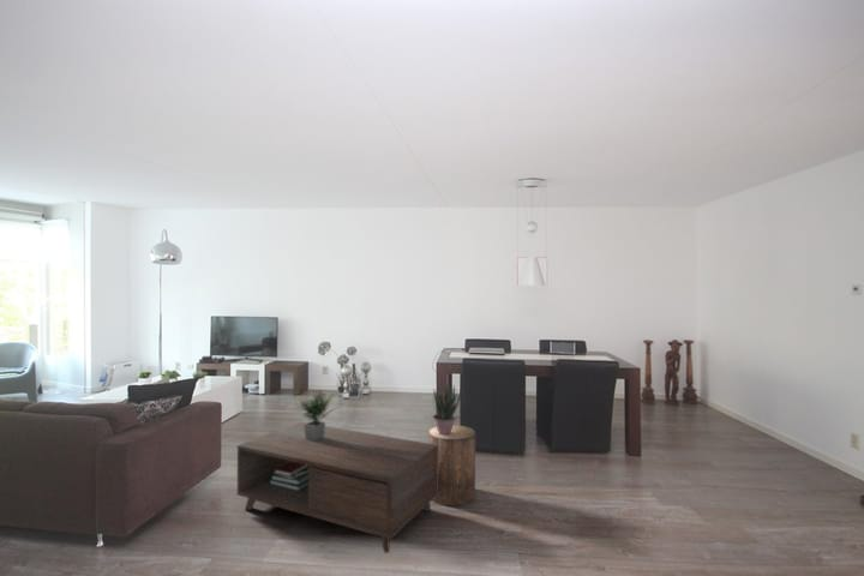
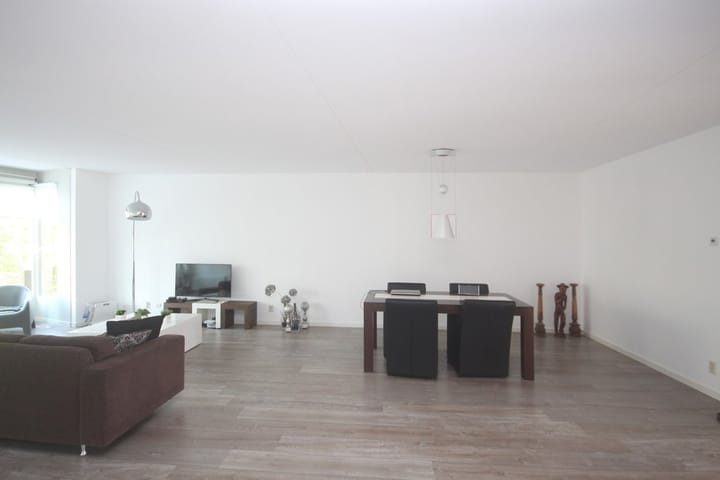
- coffee table (337, 452)
- potted plant (446, 407)
- stool (451, 463)
